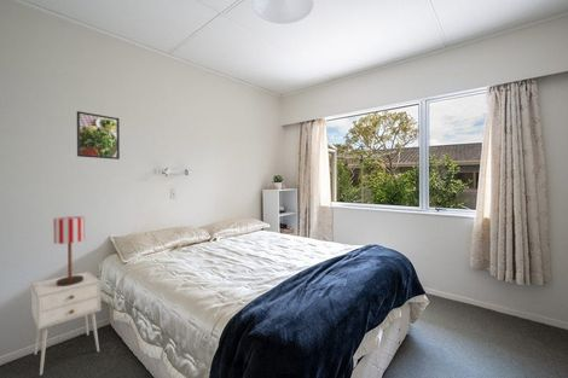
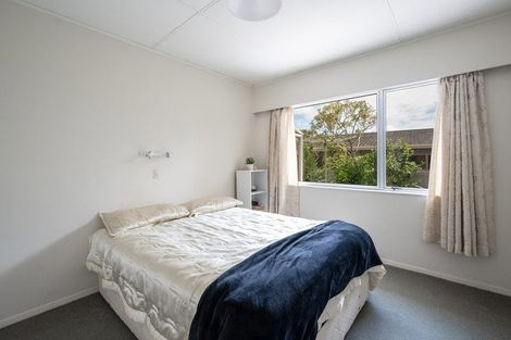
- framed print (99, 136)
- nightstand (66, 318)
- table lamp (69, 249)
